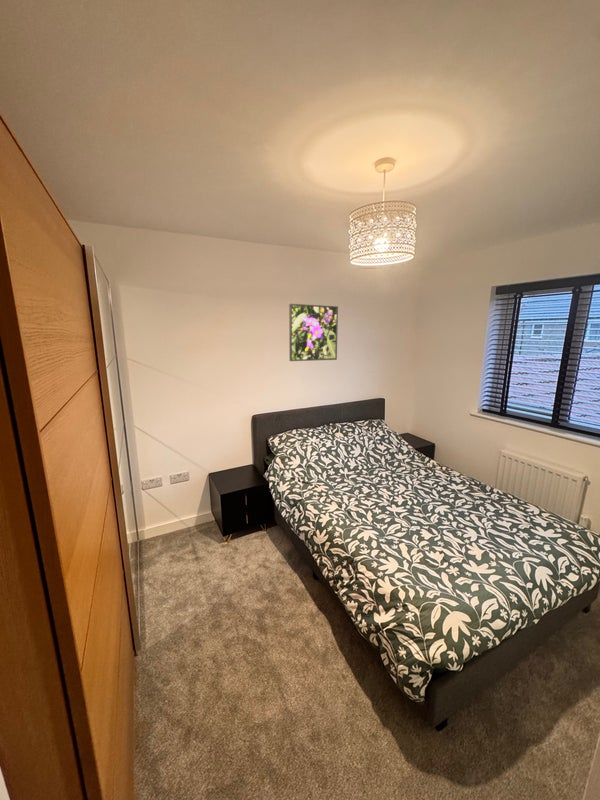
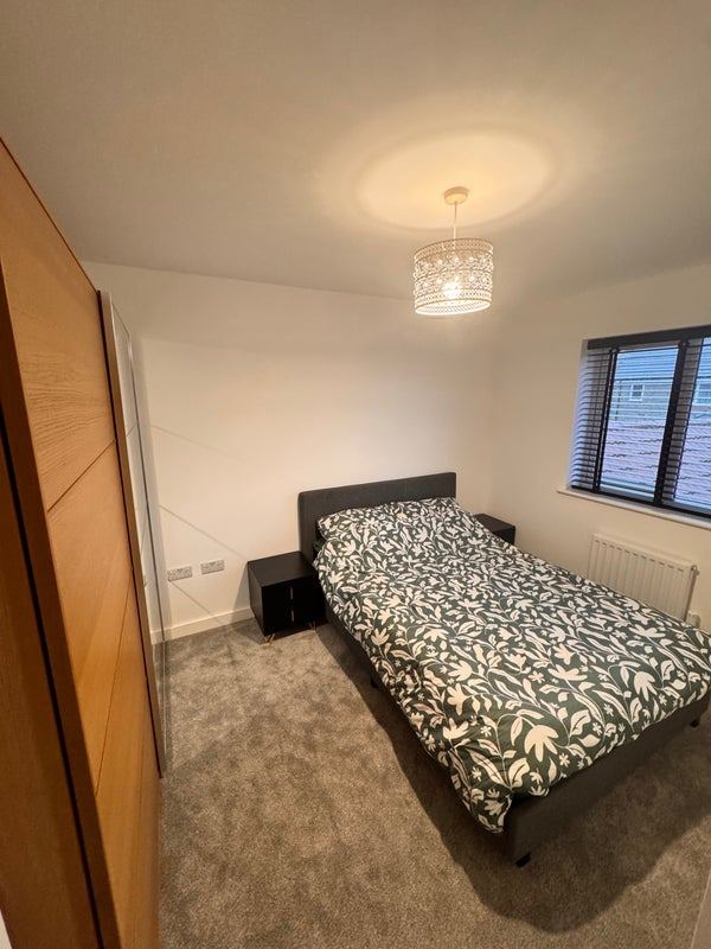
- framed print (314, 333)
